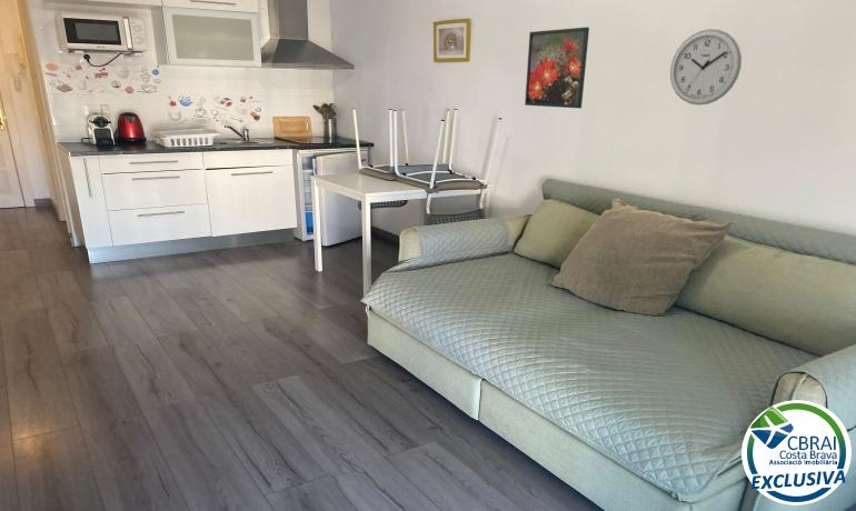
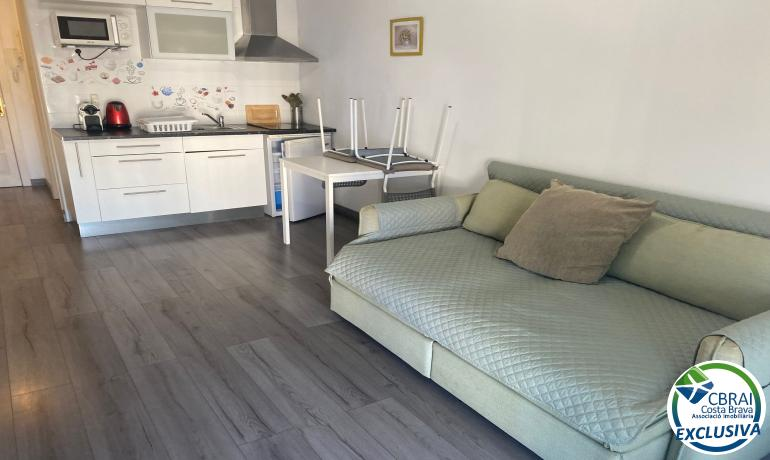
- wall clock (703, 68)
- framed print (555, 69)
